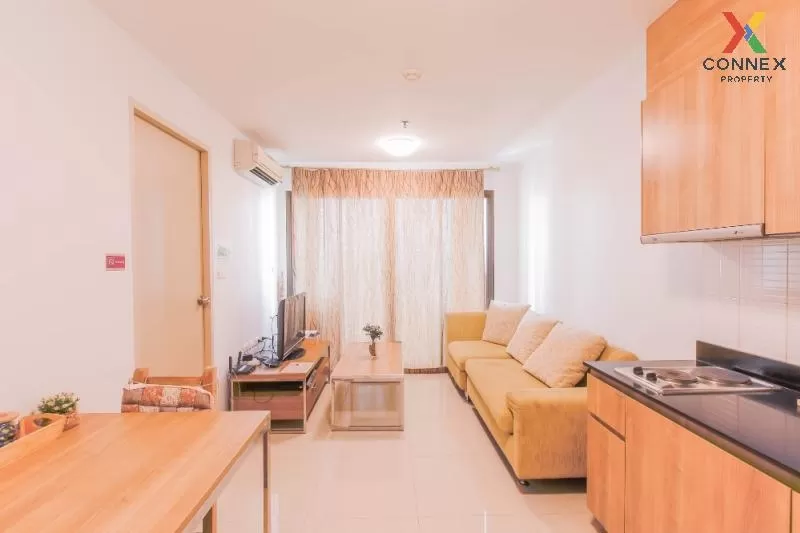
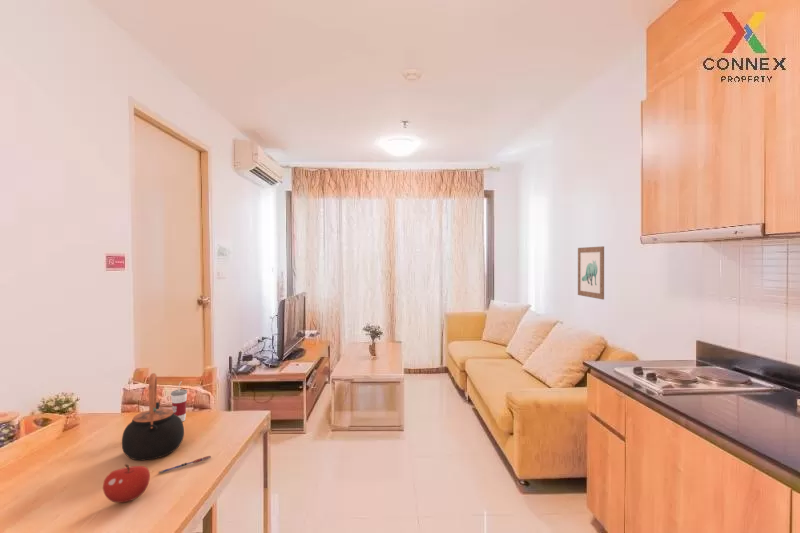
+ fruit (127, 481)
+ cup (179, 400)
+ pen (185, 463)
+ wall art (590, 272)
+ teapot (153, 410)
